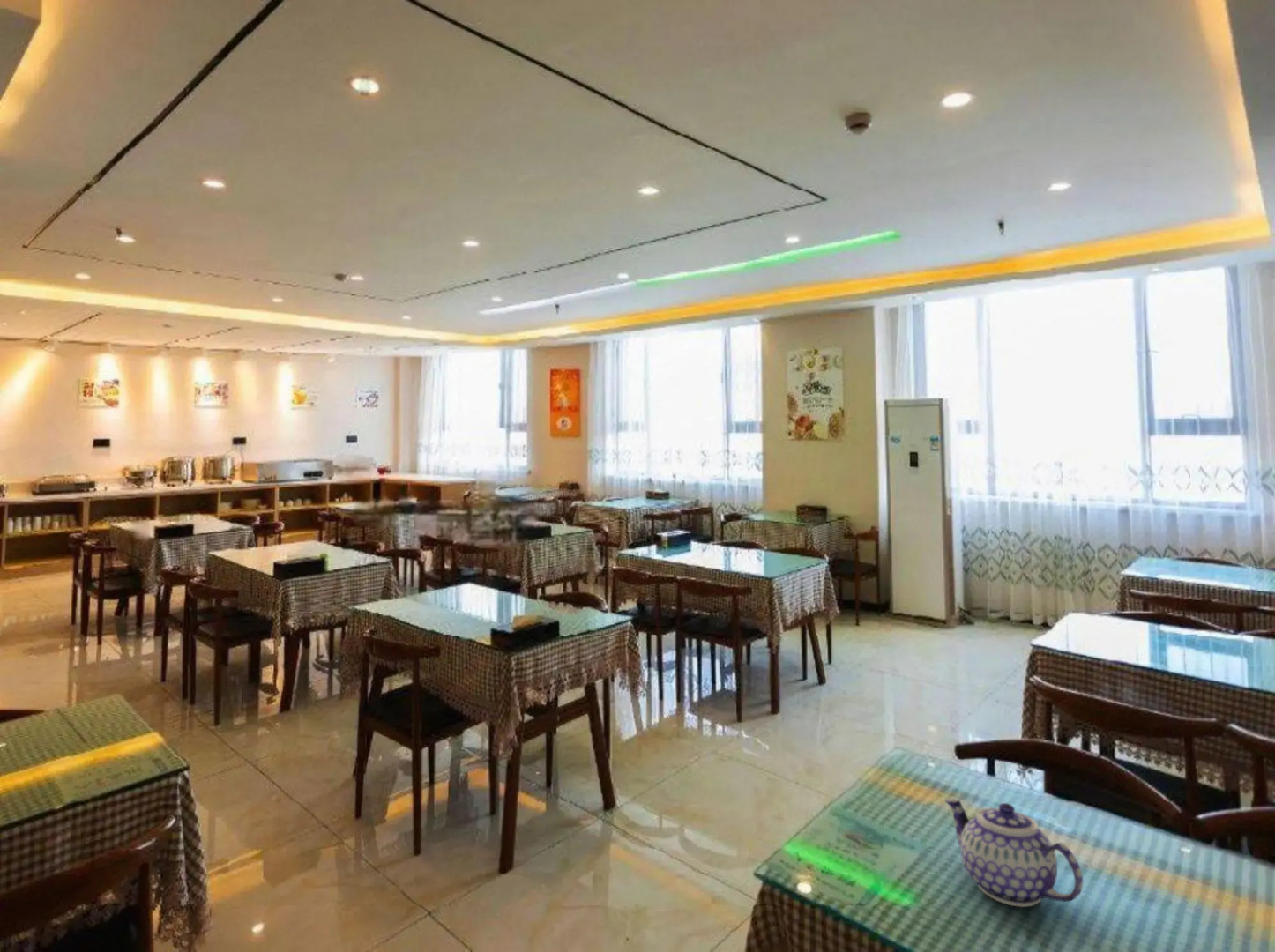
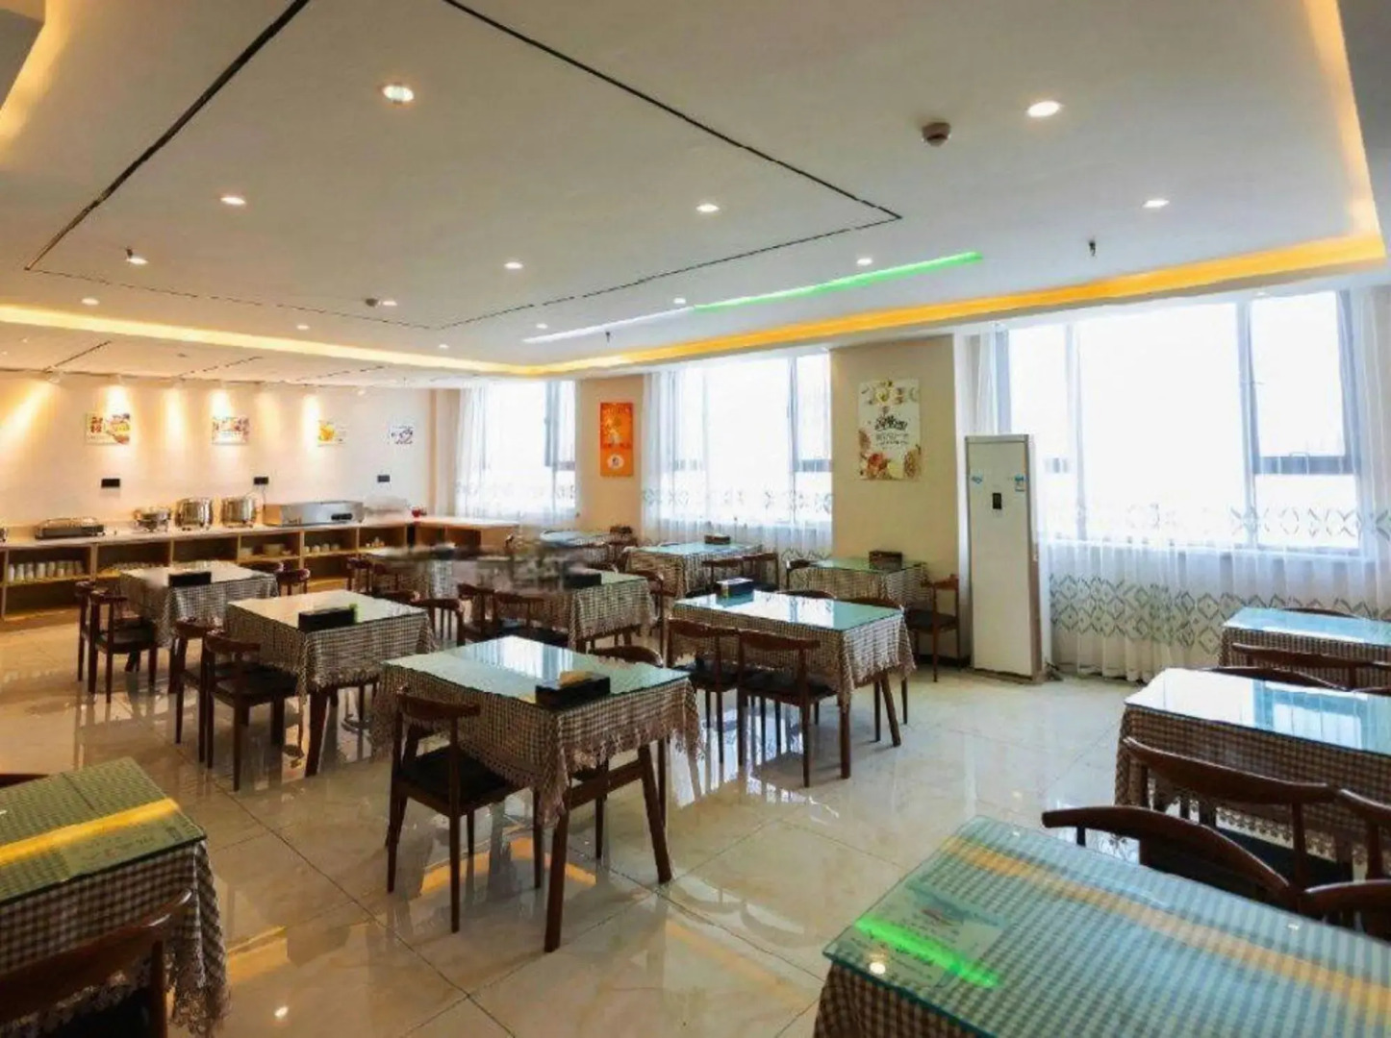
- teapot (1007, 846)
